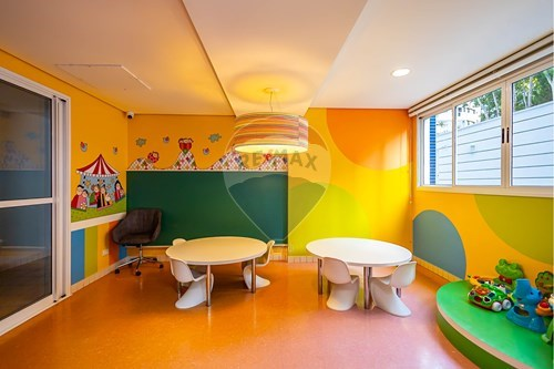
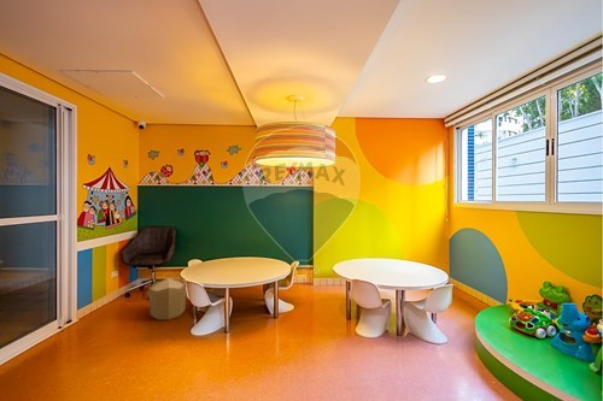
+ pouf (168, 295)
